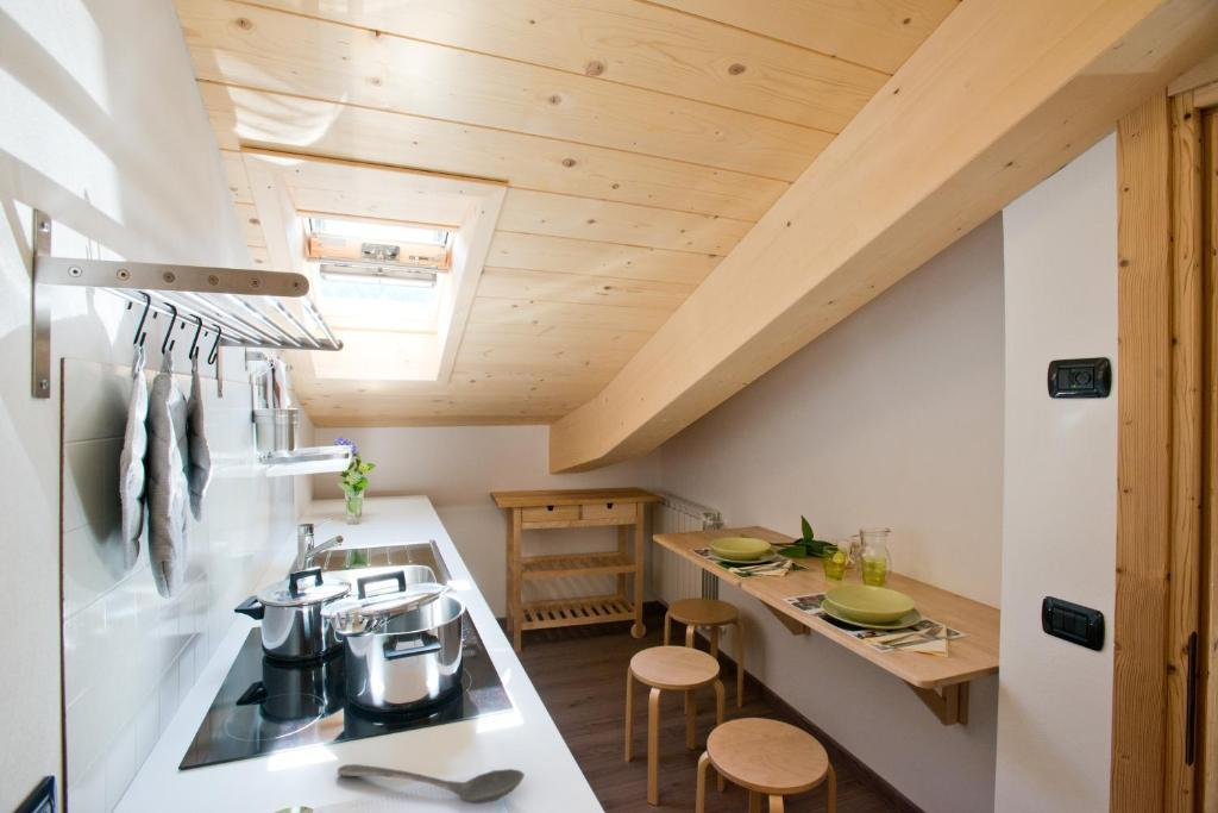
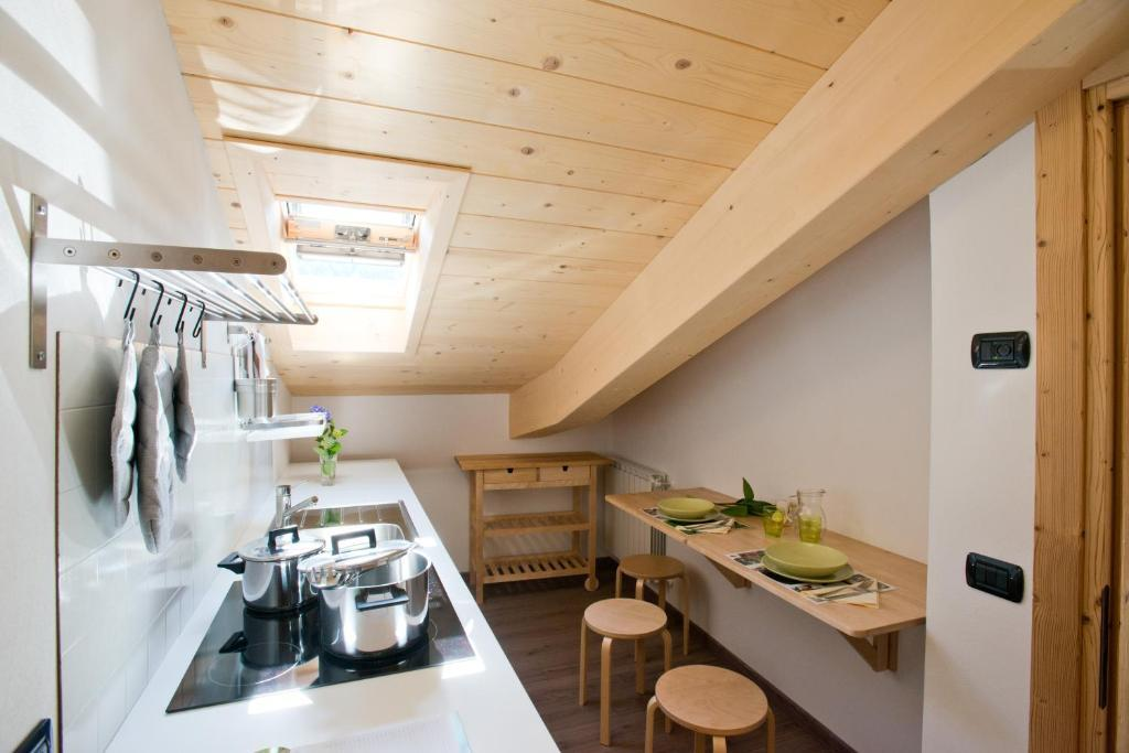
- stirrer (426, 776)
